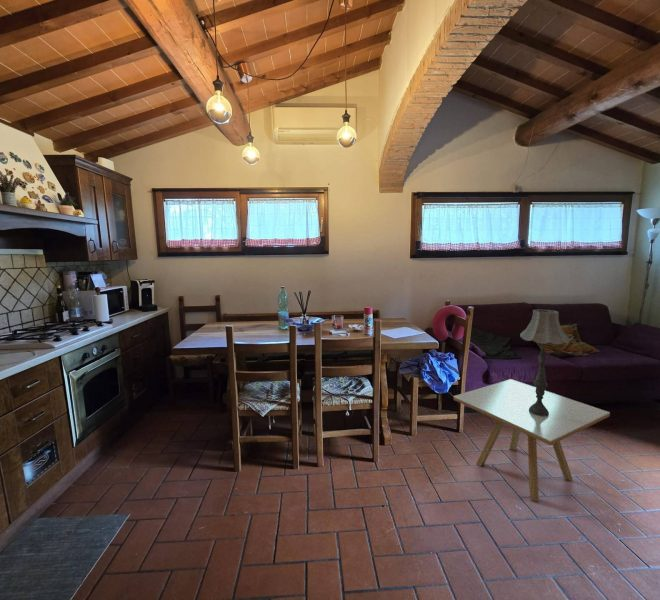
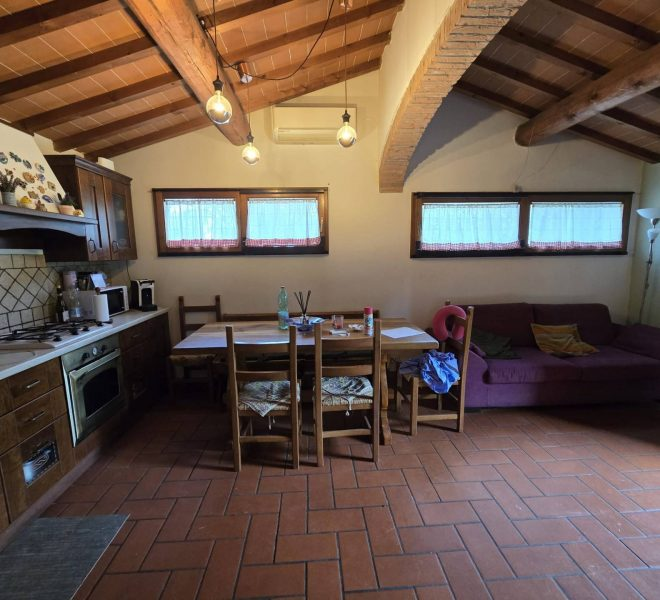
- table lamp (542, 362)
- side table (528, 438)
